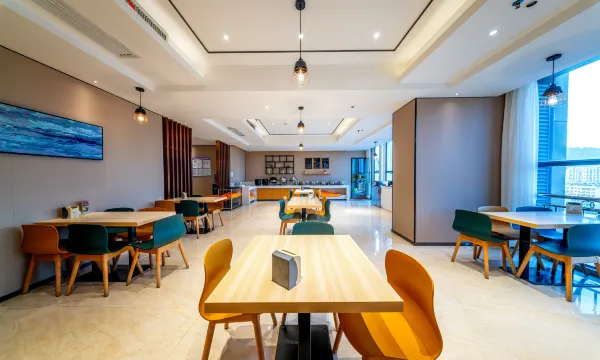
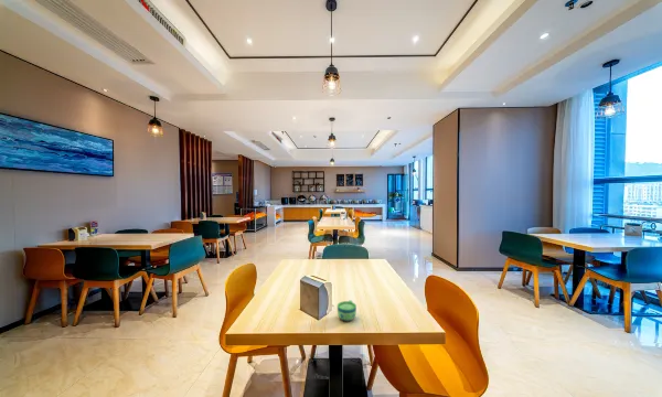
+ cup (346, 310)
